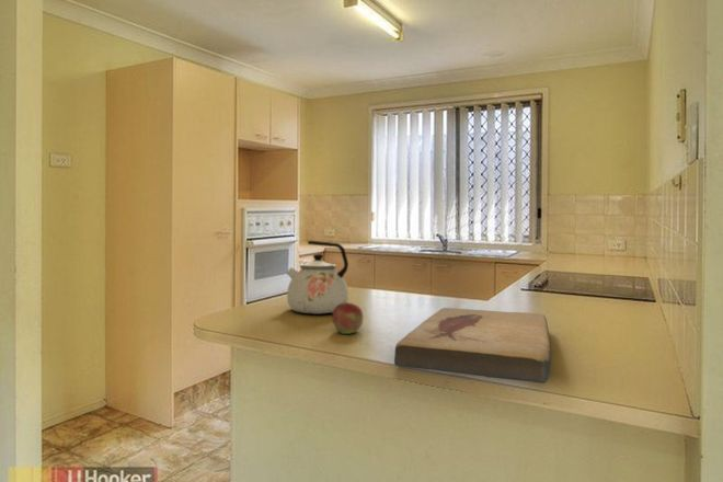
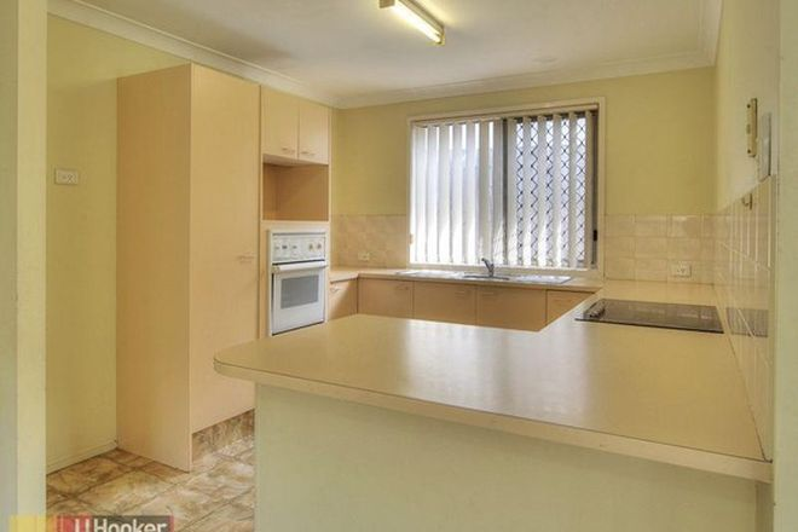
- fish fossil (481, 335)
- fruit (347, 318)
- kettle (317, 276)
